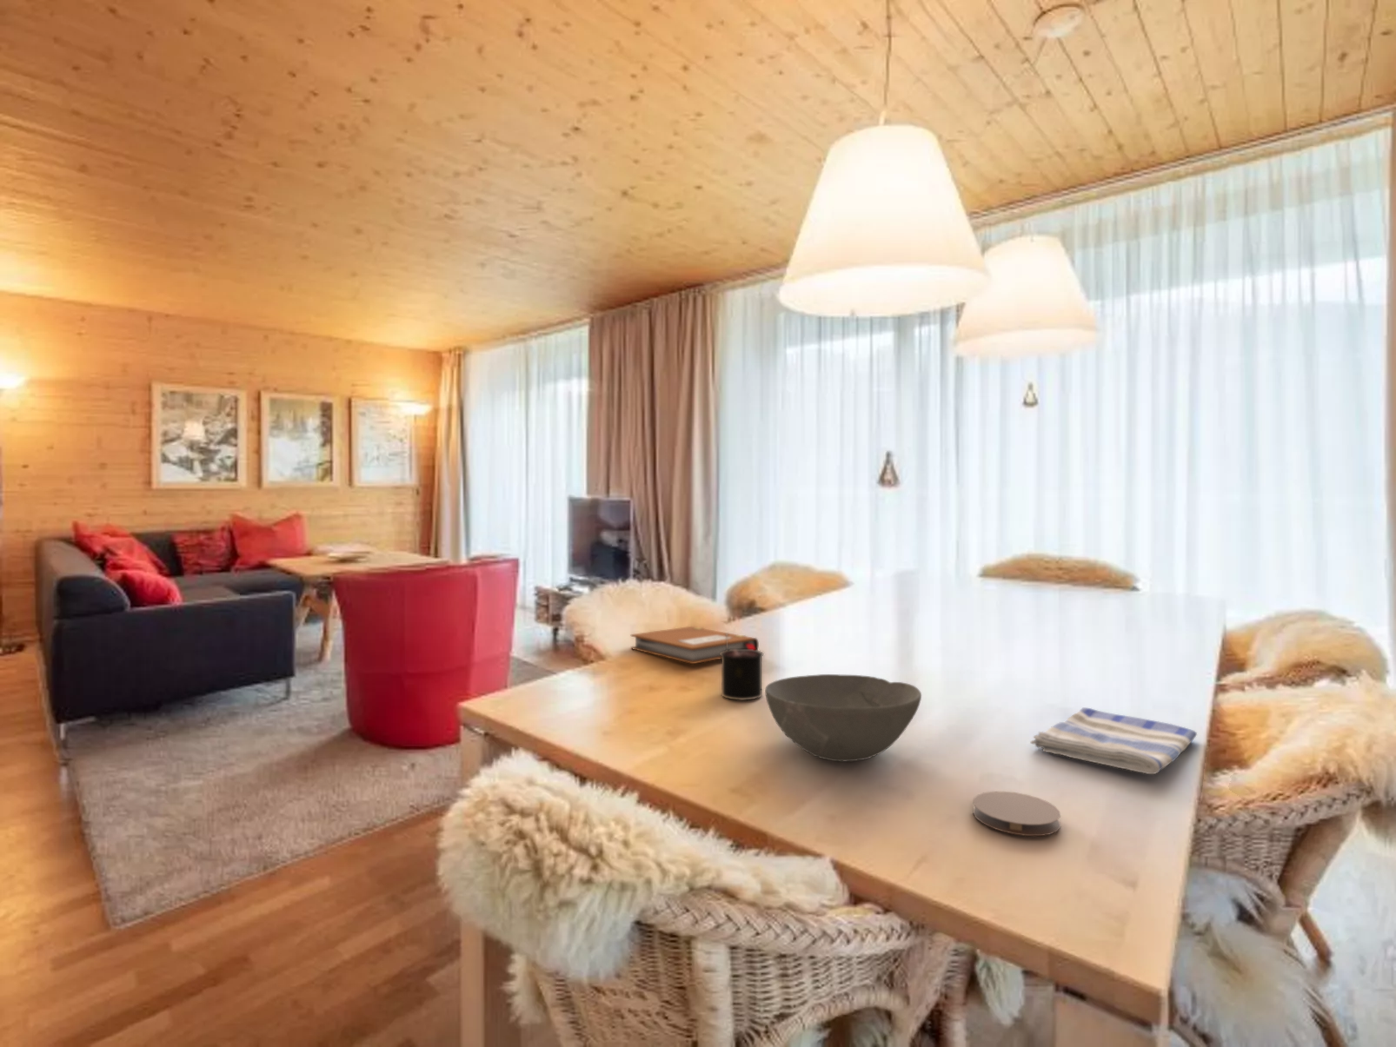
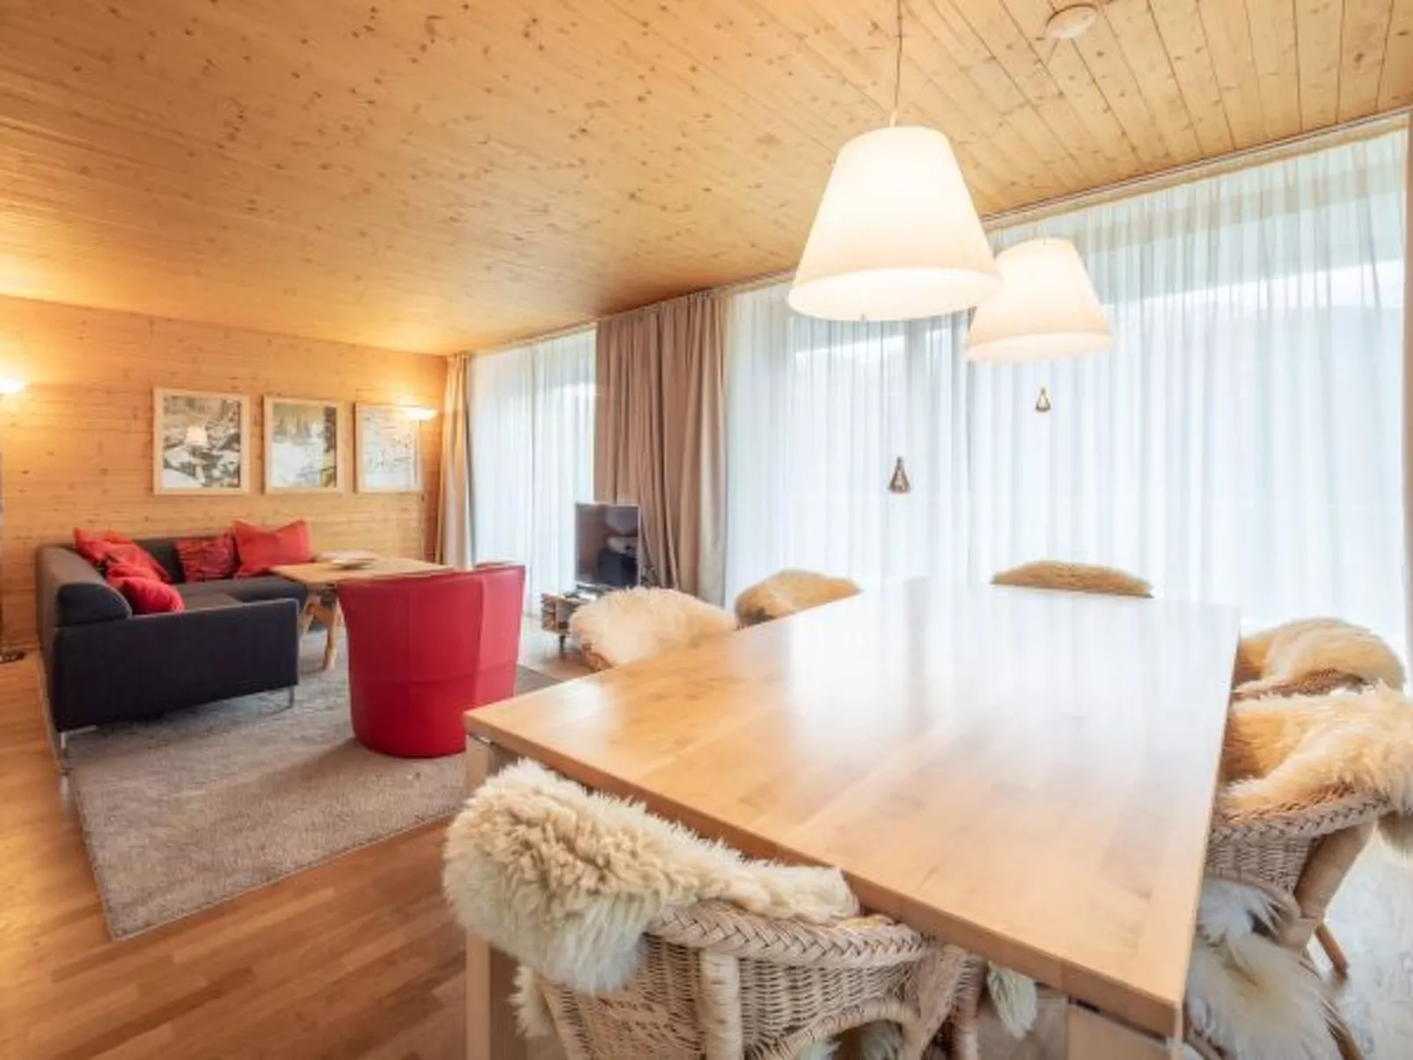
- bowl (842, 719)
- notebook (695, 643)
- candle (741, 664)
- coaster (1015, 812)
- dish towel (1115, 736)
